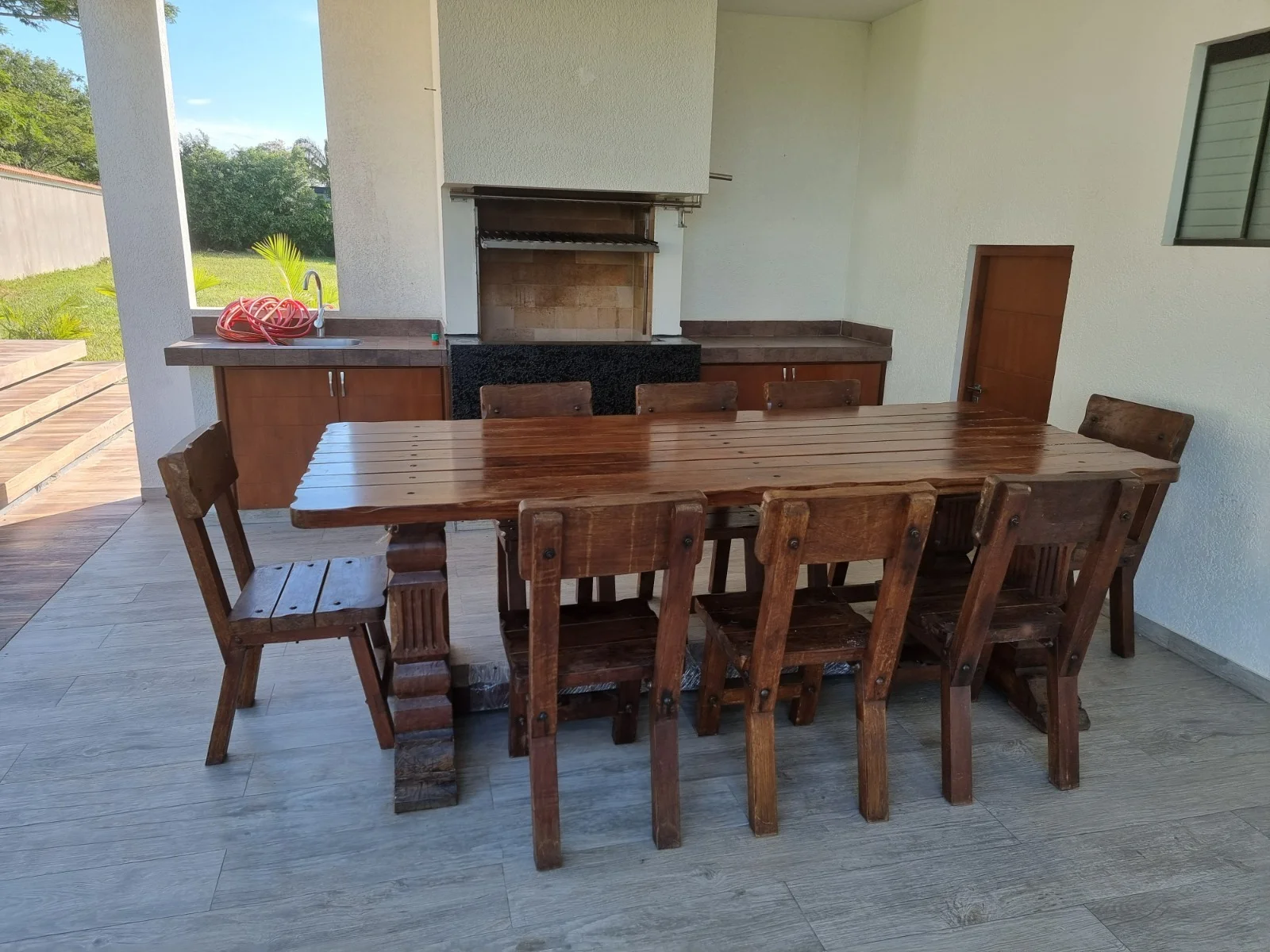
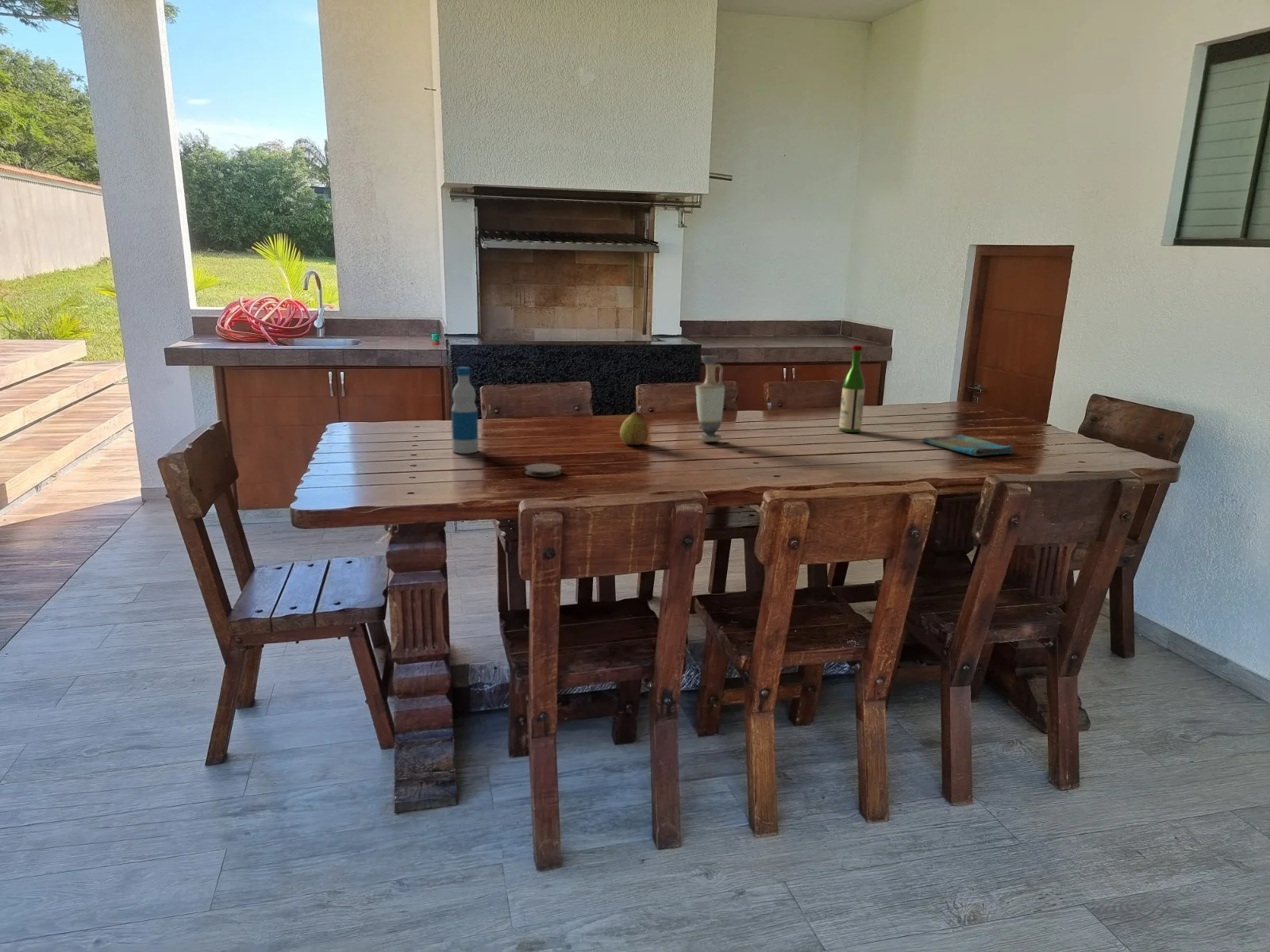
+ fruit (634, 425)
+ coaster (543, 470)
+ vase (710, 398)
+ bottle (464, 409)
+ dish towel (967, 443)
+ wine bottle (853, 389)
